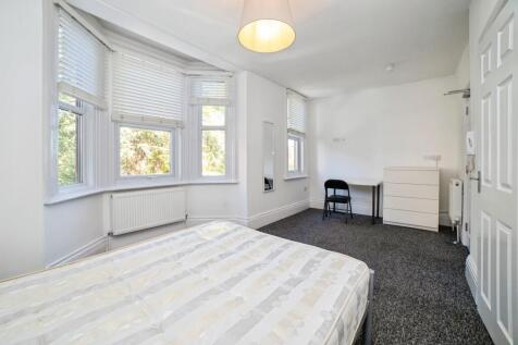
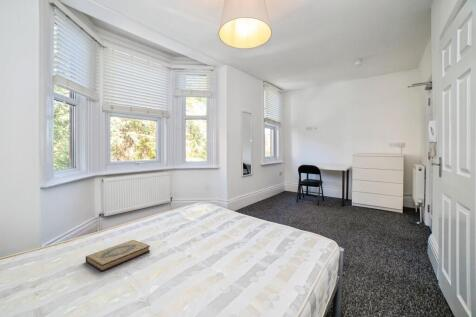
+ hardback book (119, 253)
